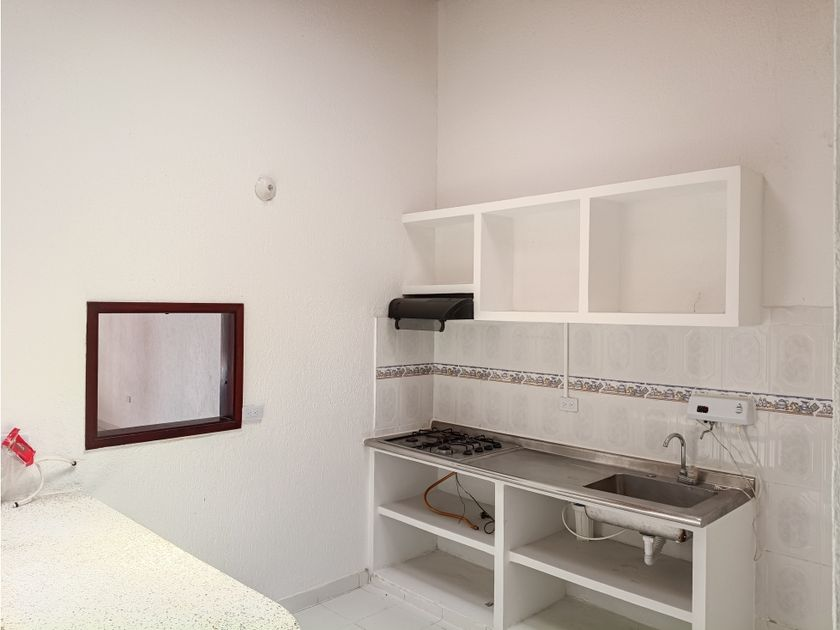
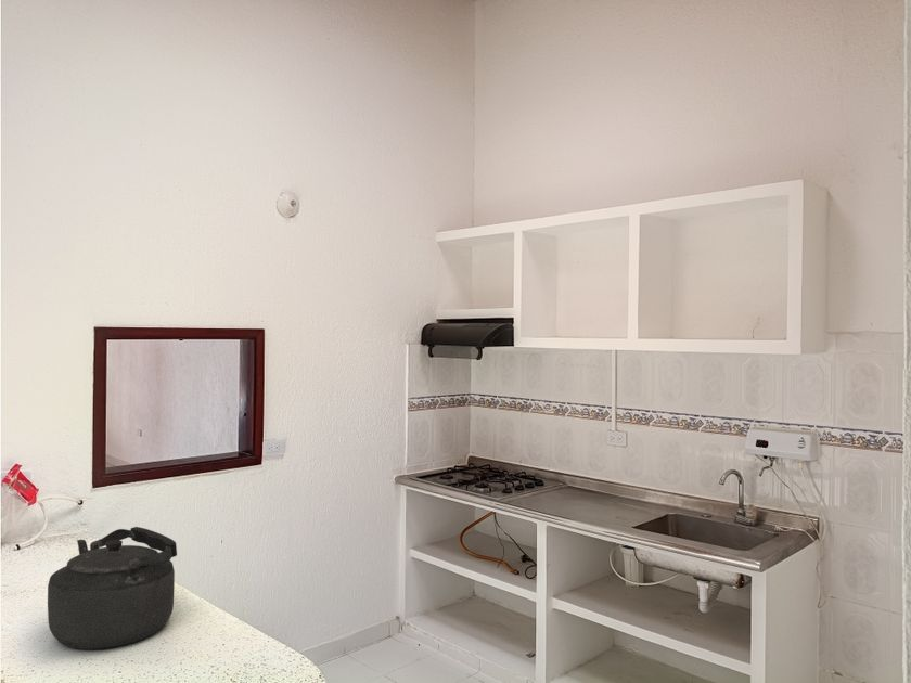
+ kettle (114, 583)
